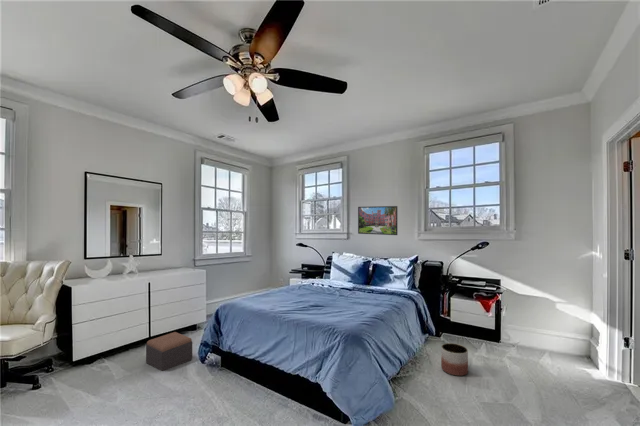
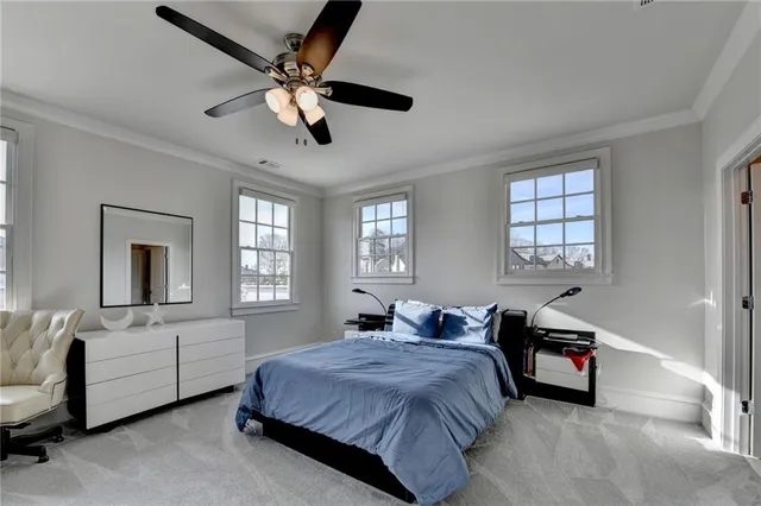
- footstool (169, 349)
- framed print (377, 220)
- planter (454, 359)
